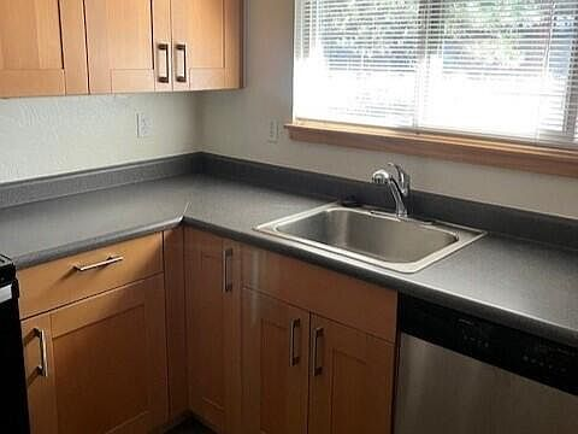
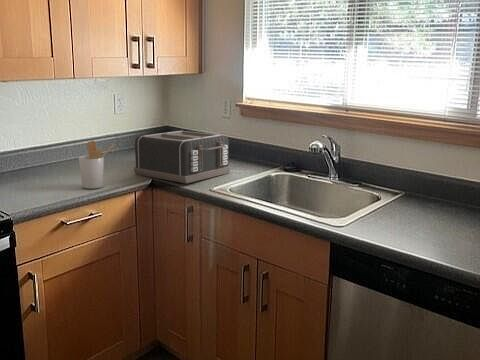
+ toaster (186, 155)
+ utensil holder (98, 164)
